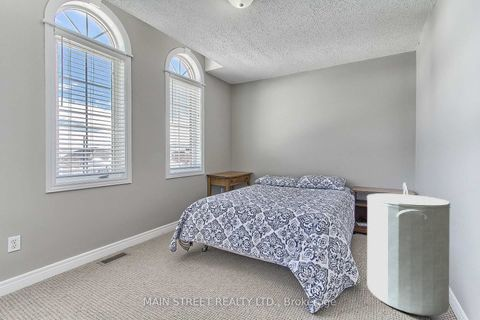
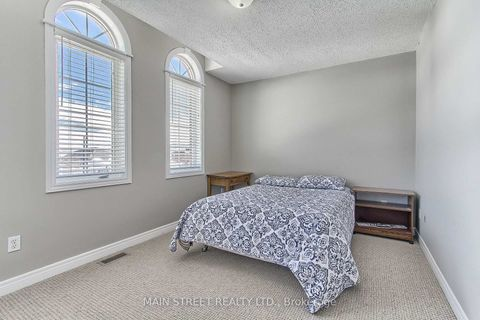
- laundry hamper (404, 238)
